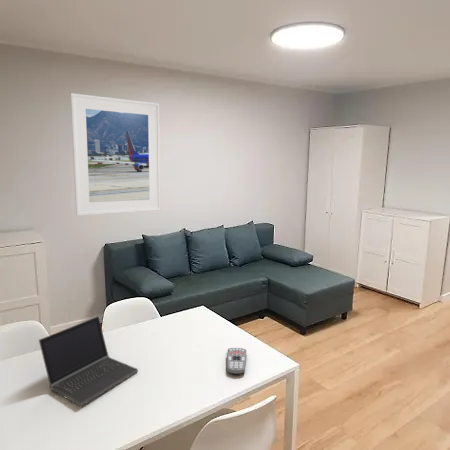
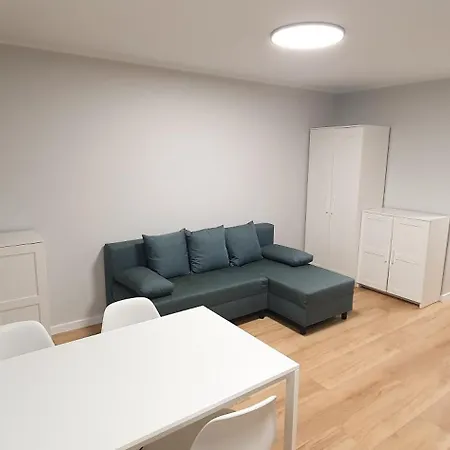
- laptop computer (90, 356)
- remote control (236, 360)
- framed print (119, 157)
